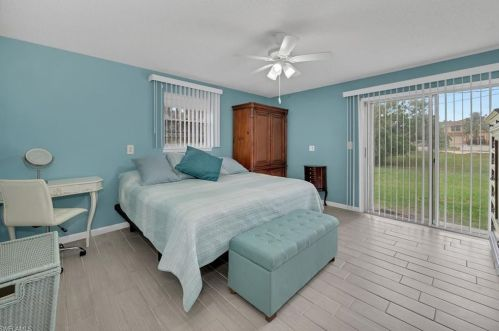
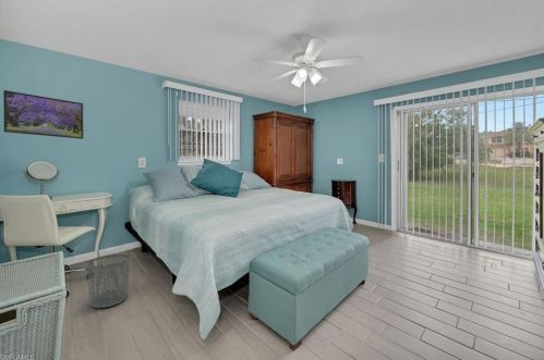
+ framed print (46, 116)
+ waste bin (109, 280)
